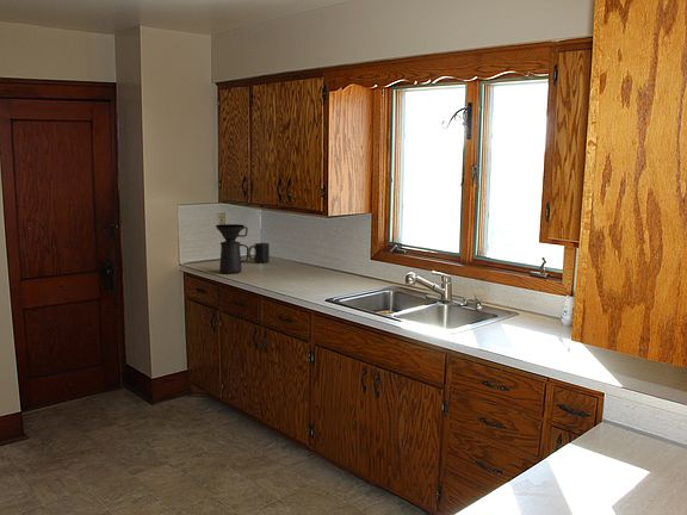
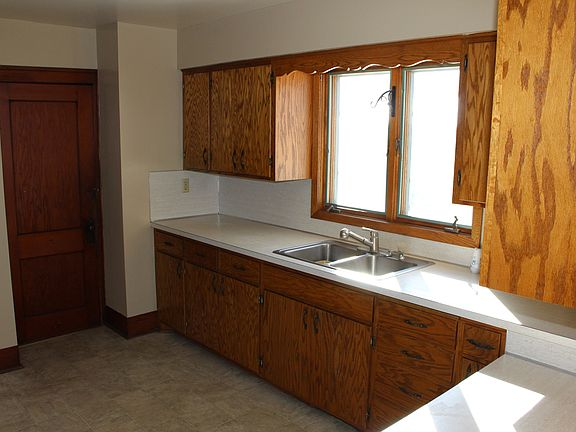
- coffee maker (230, 248)
- mug (259, 253)
